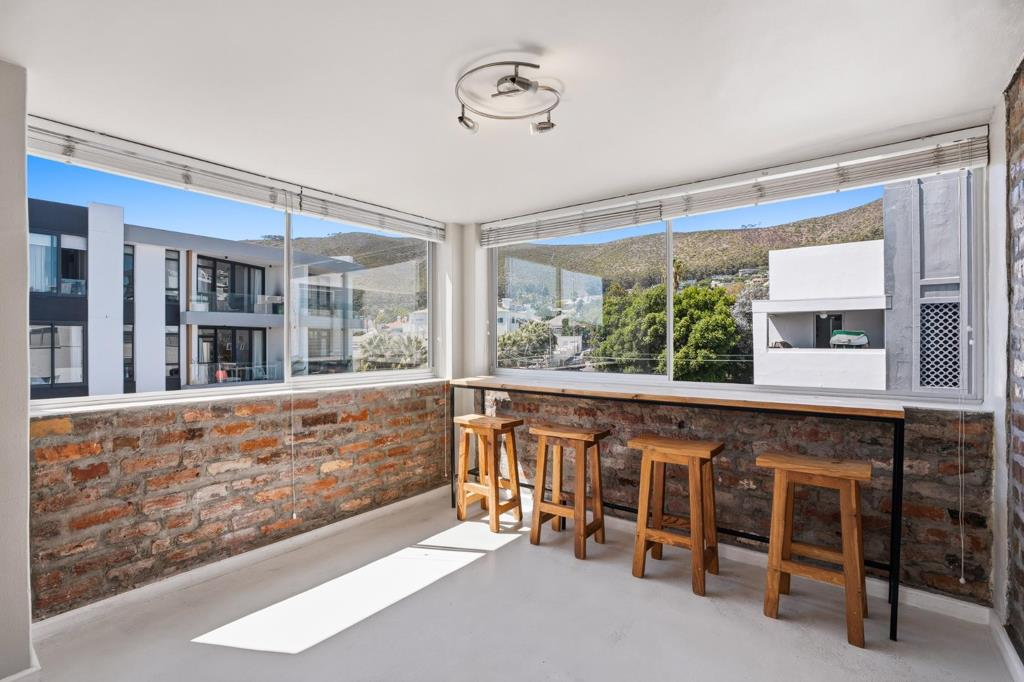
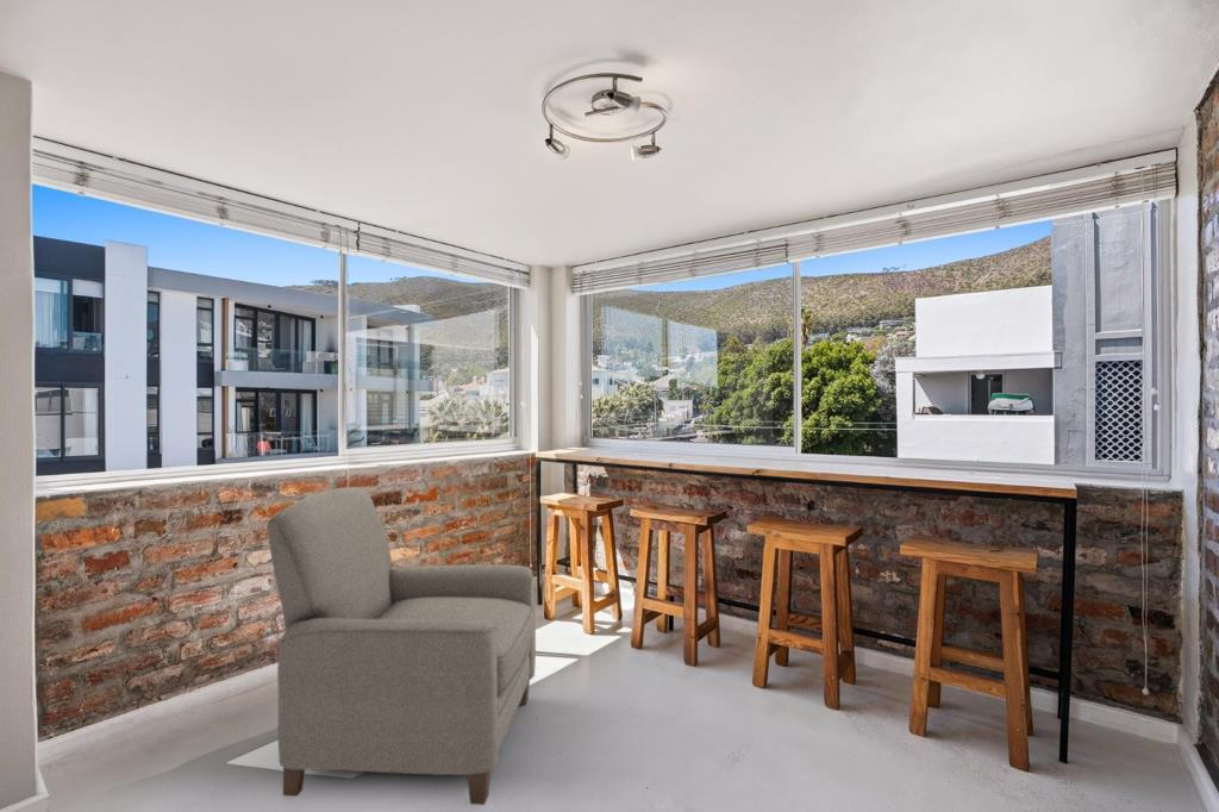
+ chair (419, 616)
